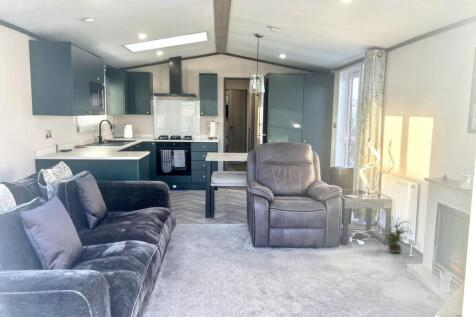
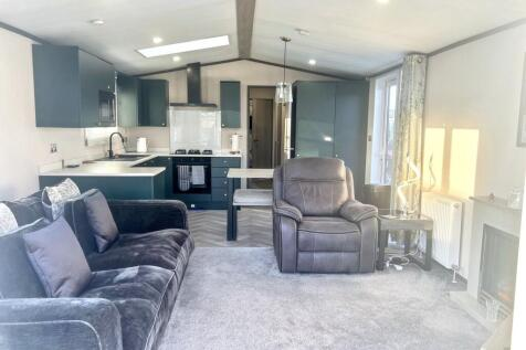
- potted plant (397, 236)
